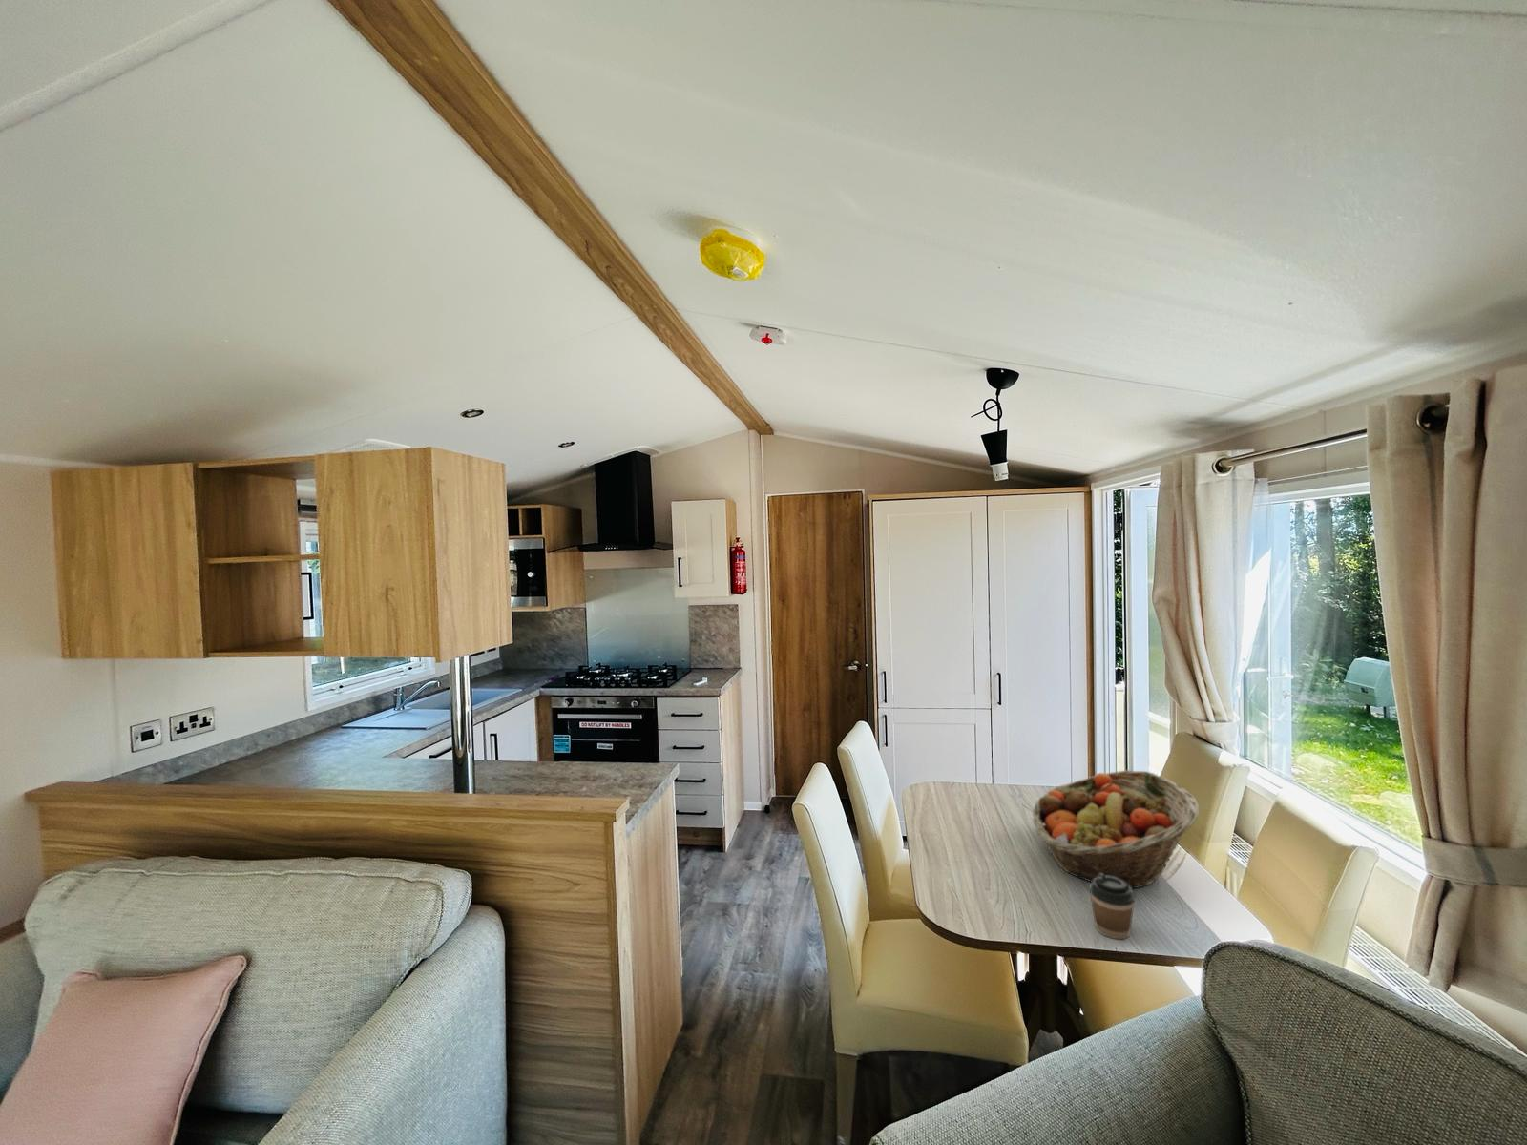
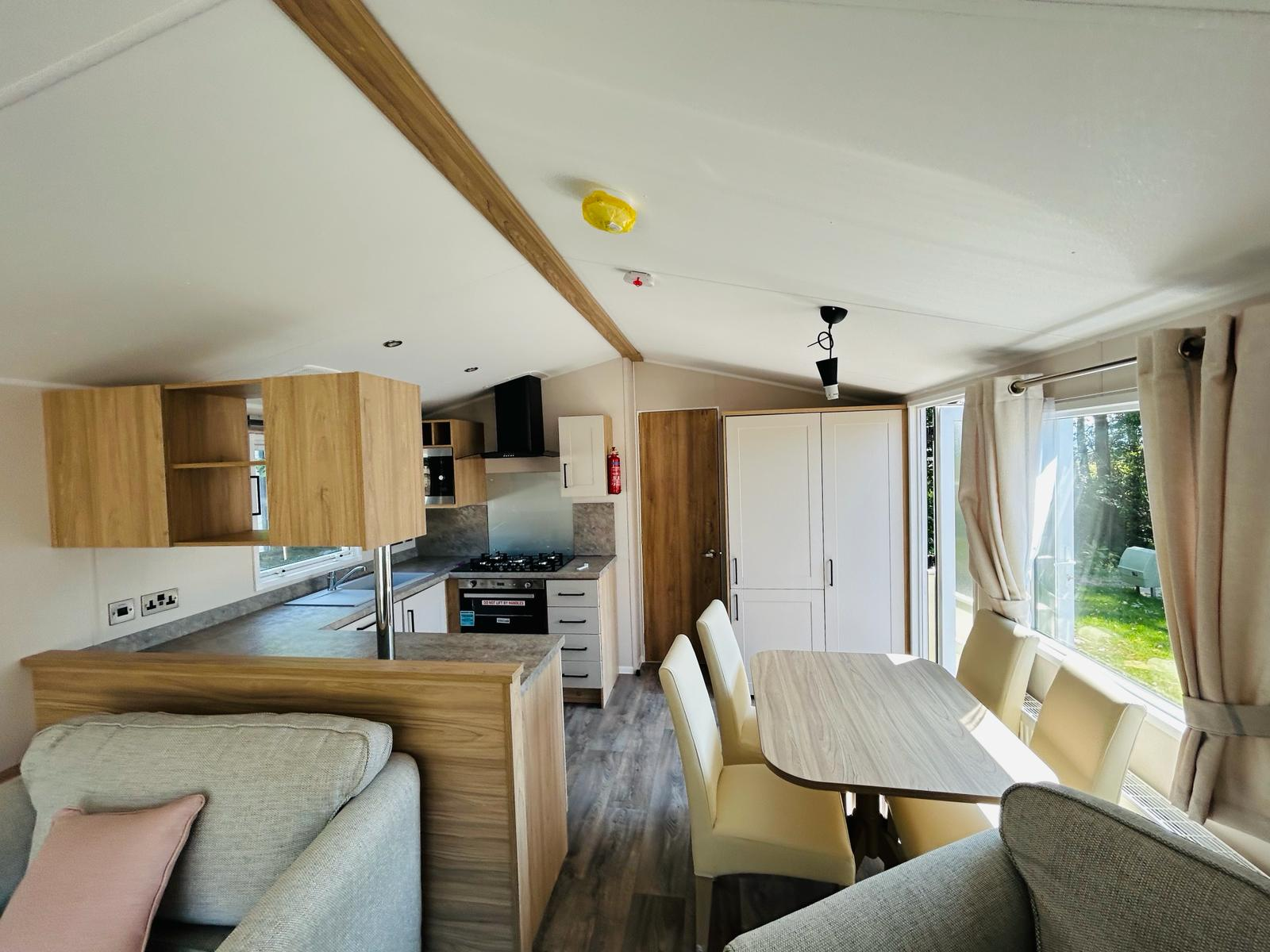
- coffee cup (1112, 903)
- fruit basket (1110, 821)
